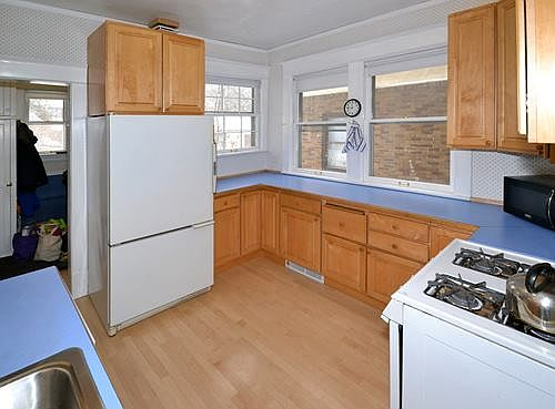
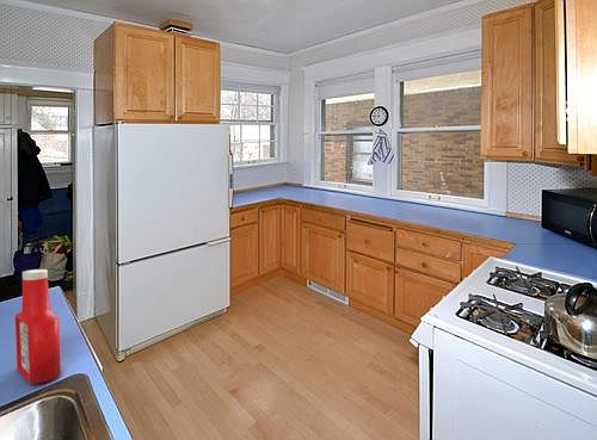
+ soap bottle (36, 322)
